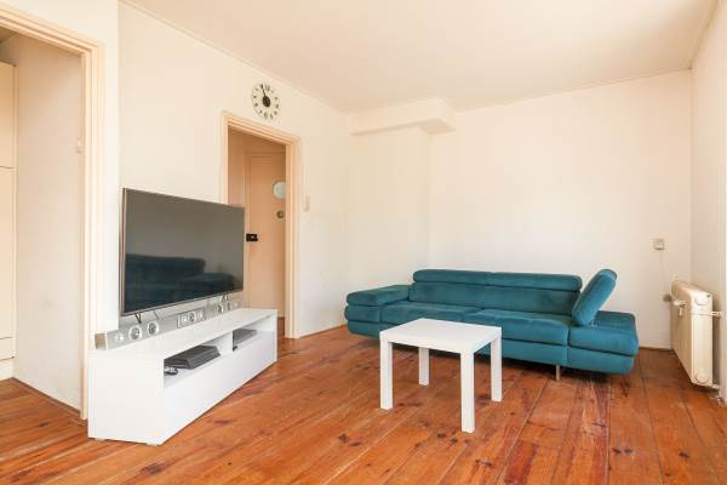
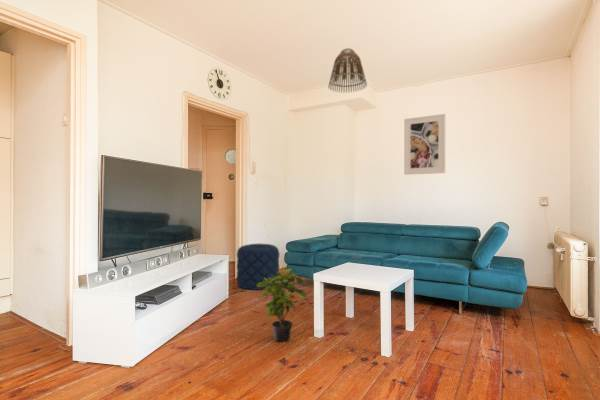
+ potted plant (282, 302)
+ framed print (424, 145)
+ lamp shade (346, 68)
+ pouf (257, 264)
